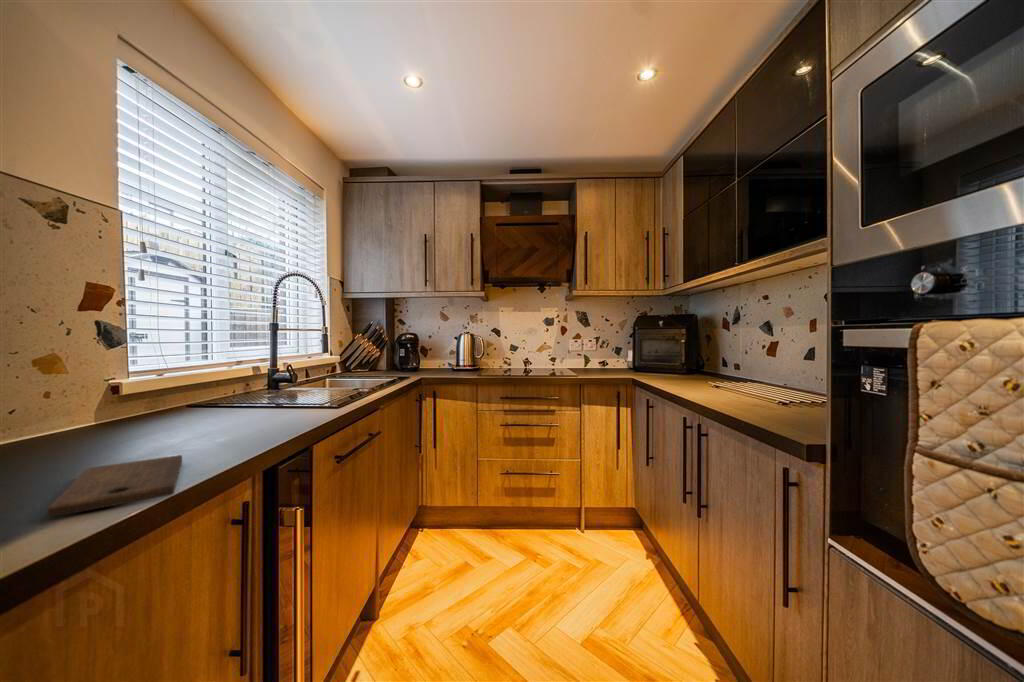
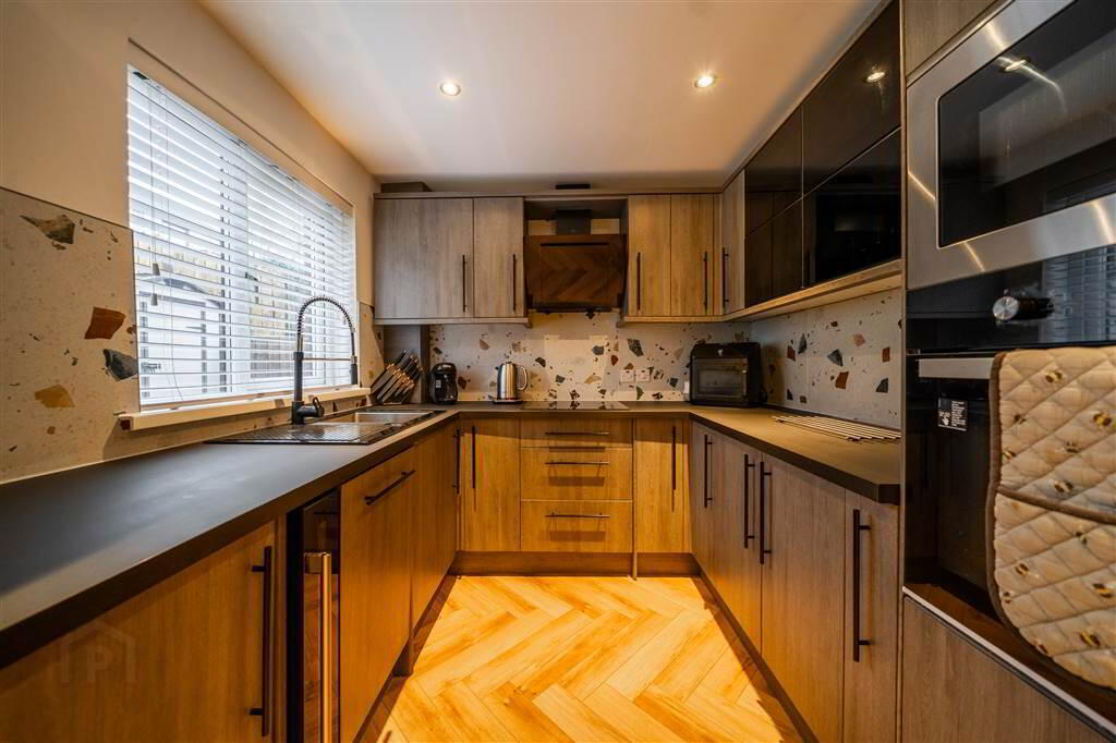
- cutting board (127, 480)
